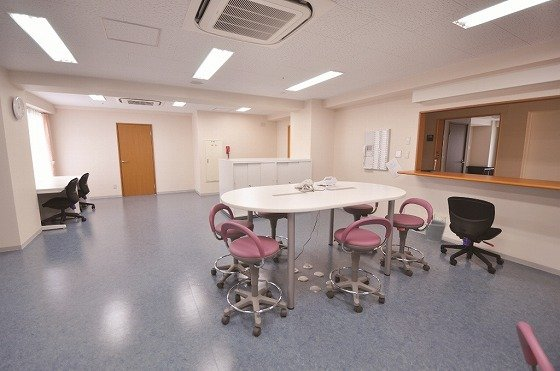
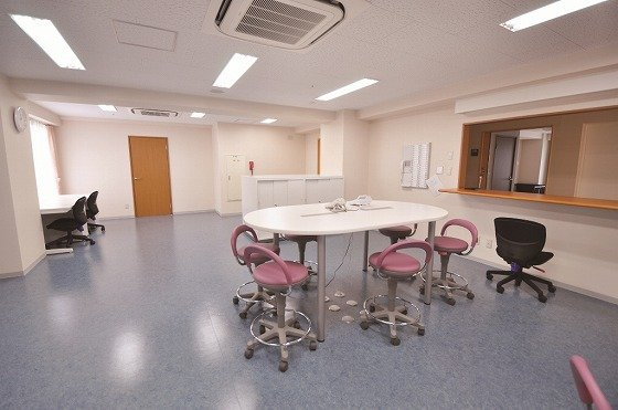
- wastebasket (434, 231)
